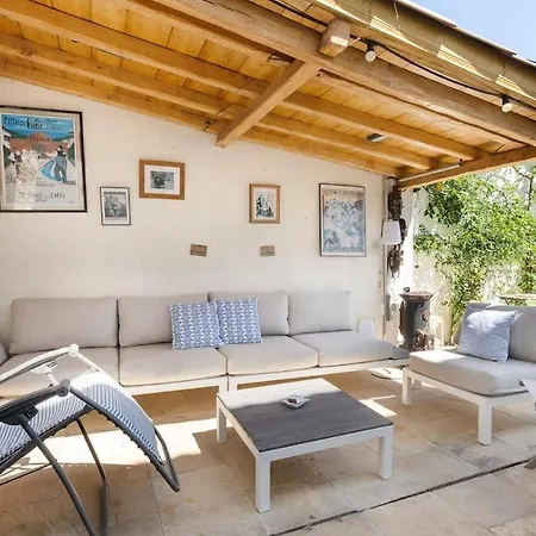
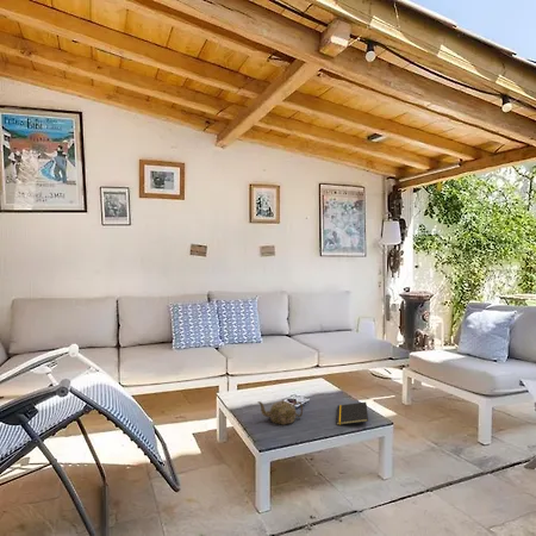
+ teapot (280, 410)
+ notepad (351, 412)
